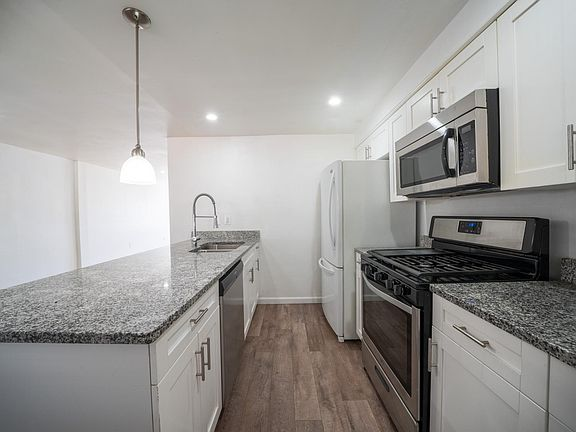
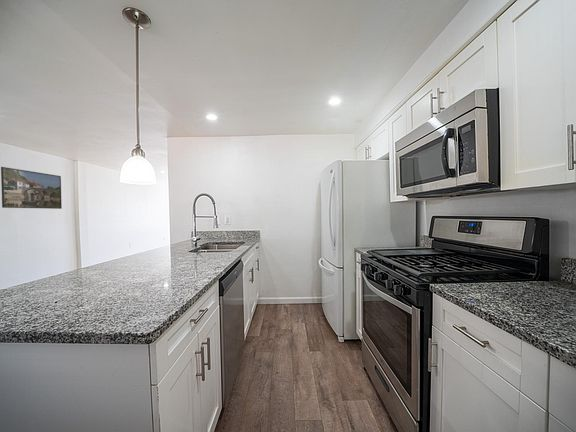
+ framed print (34, 190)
